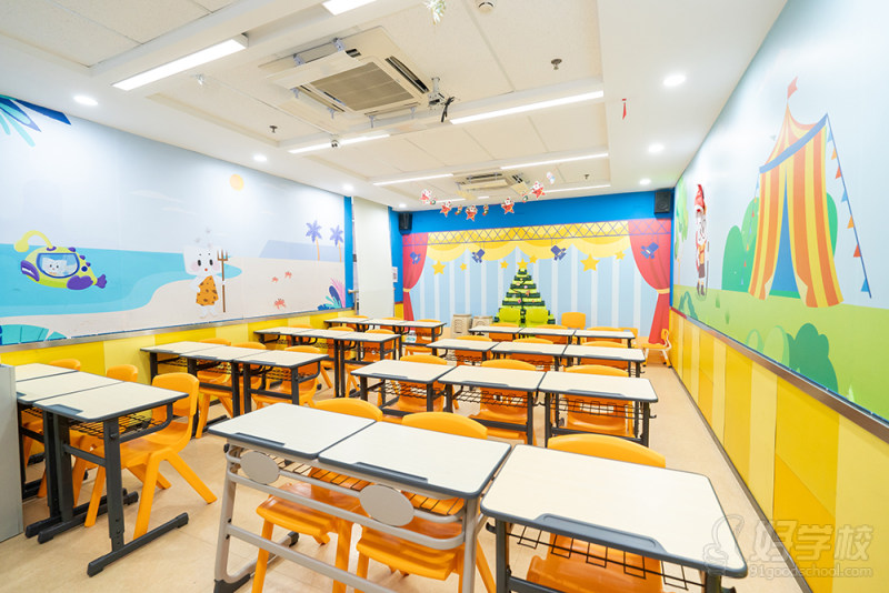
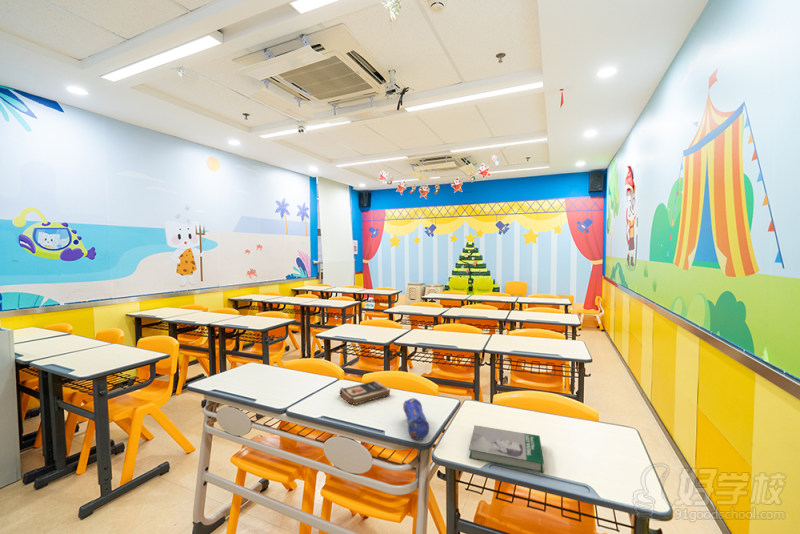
+ book (505, 446)
+ pencil case (415, 416)
+ book (365, 391)
